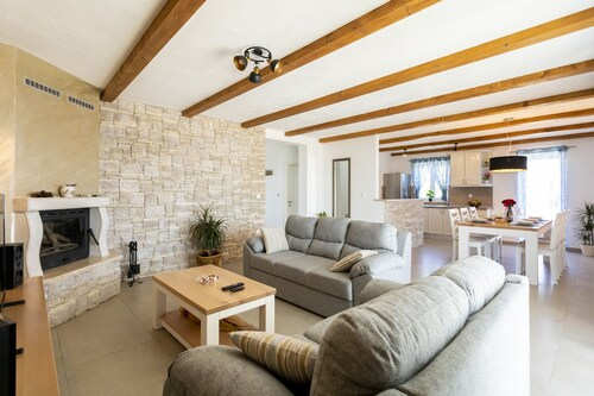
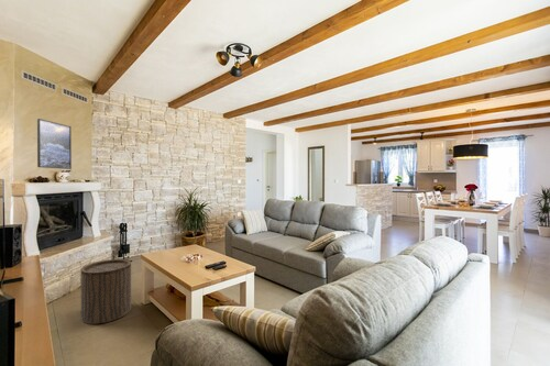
+ stool (107, 288)
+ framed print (55, 145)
